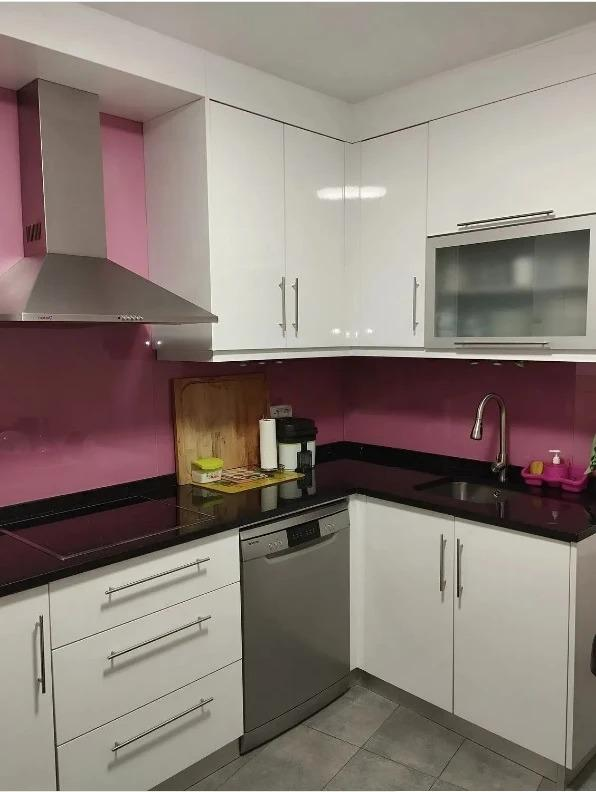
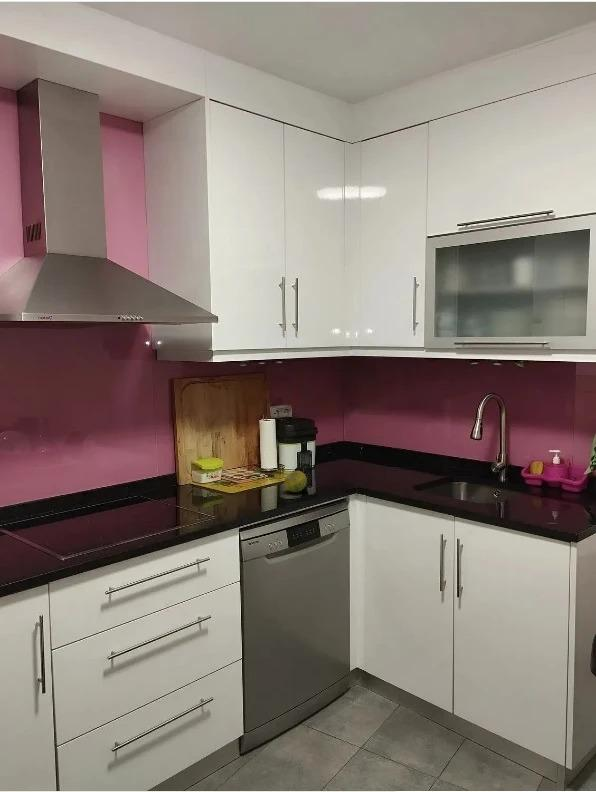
+ fruit (295, 481)
